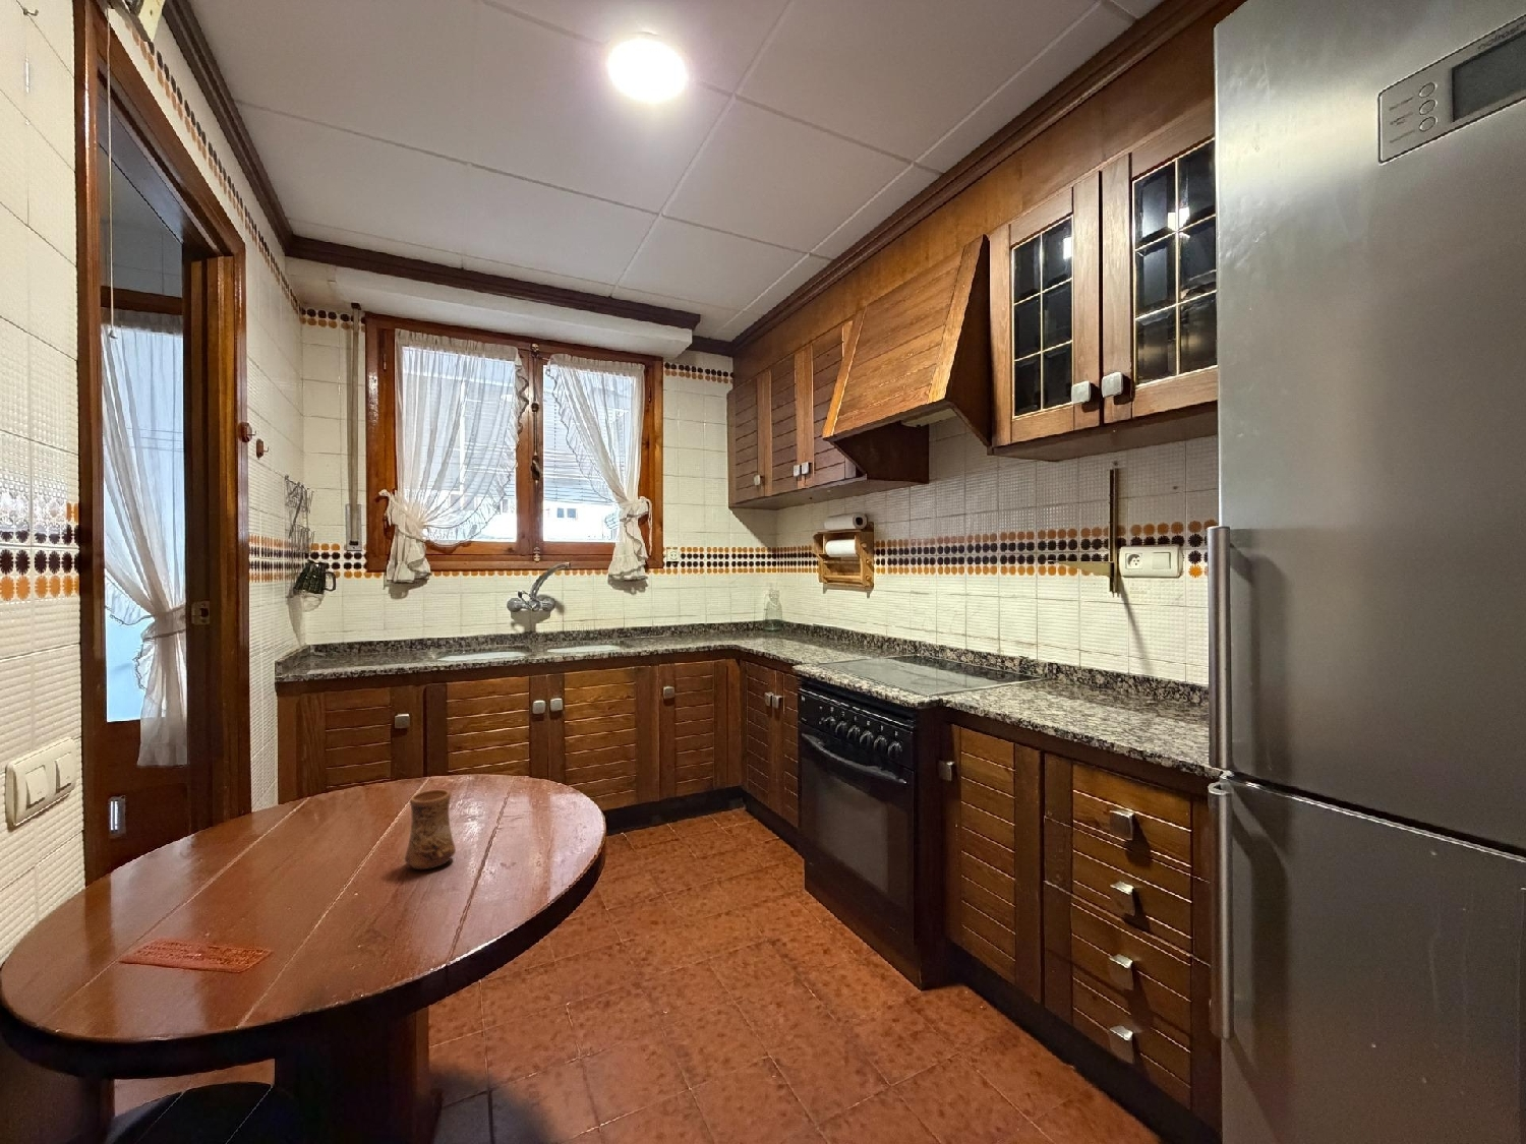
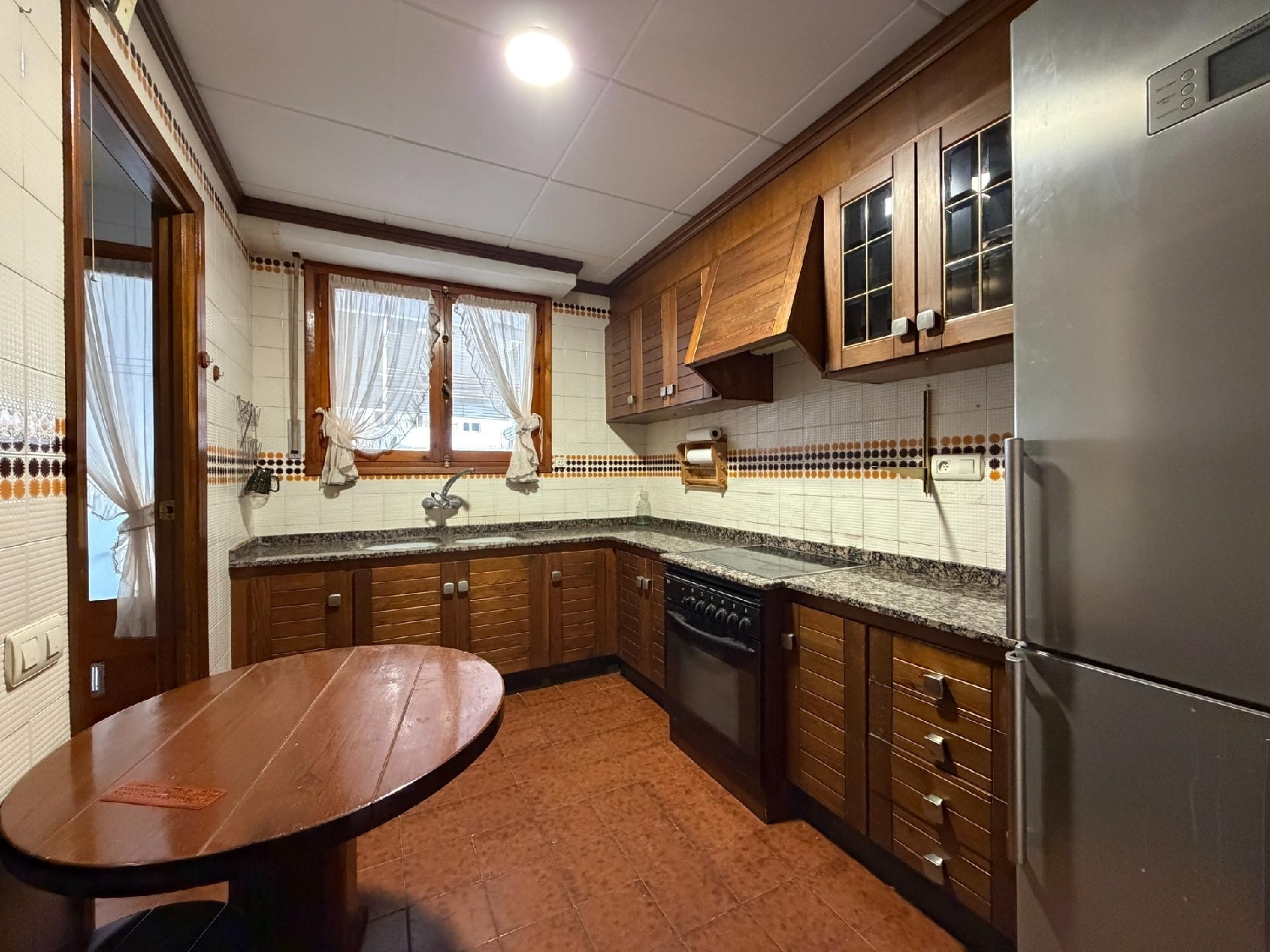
- cup (430, 829)
